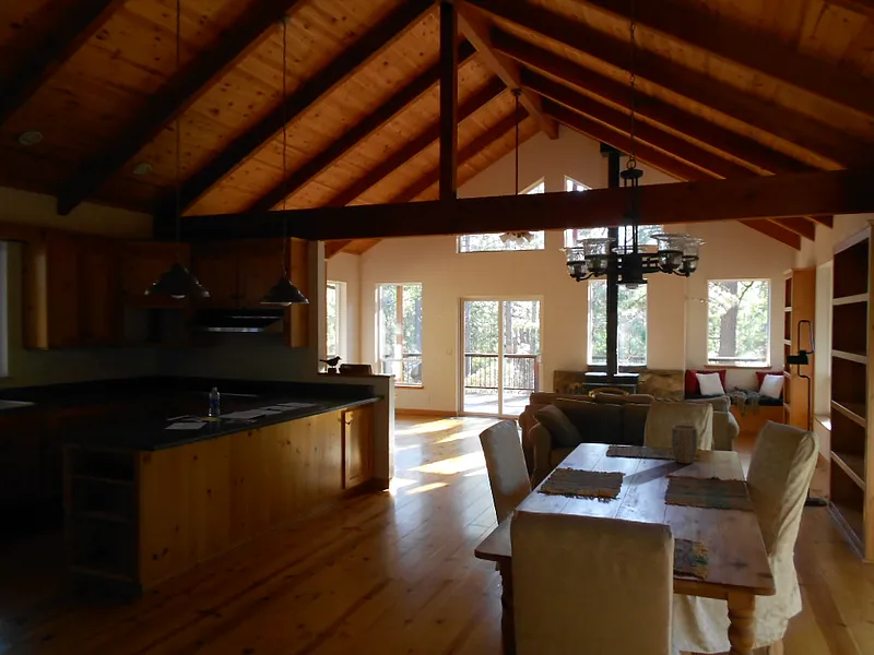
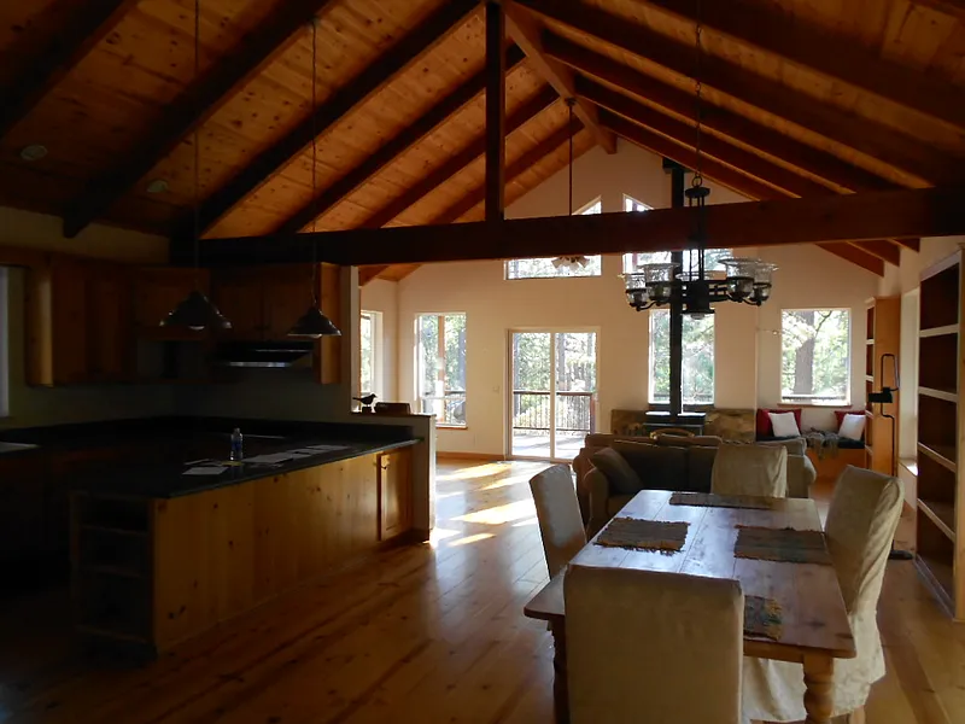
- plant pot (684, 443)
